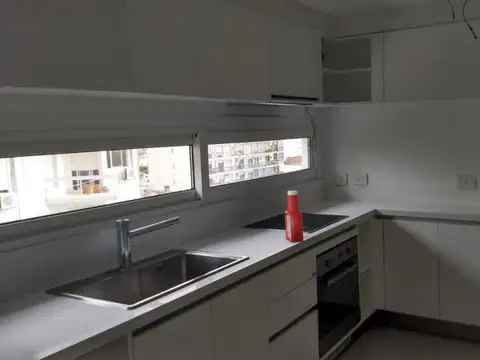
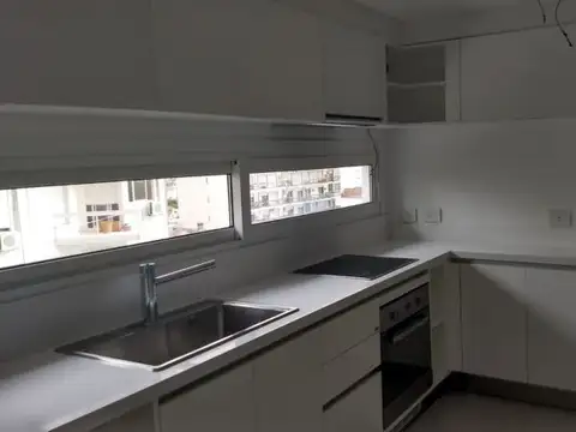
- soap bottle (293, 215)
